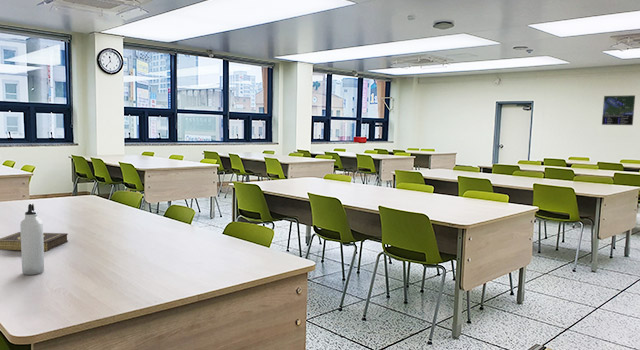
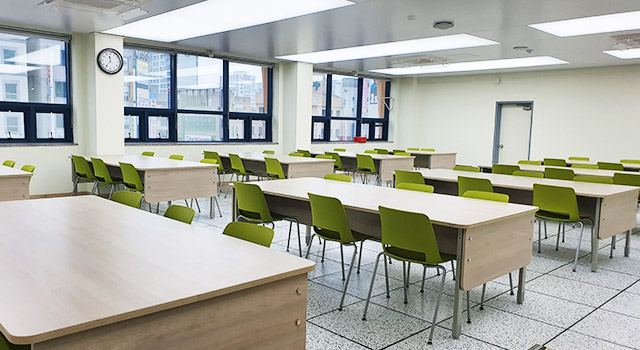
- water bottle (32, 238)
- map (618, 110)
- book (43, 241)
